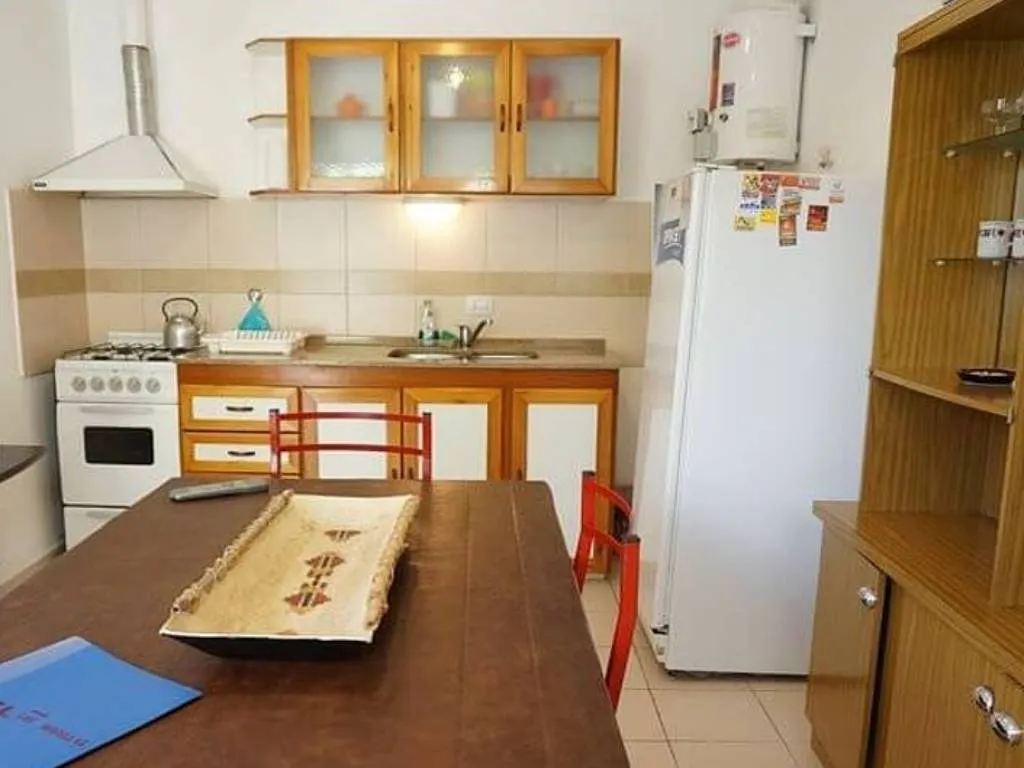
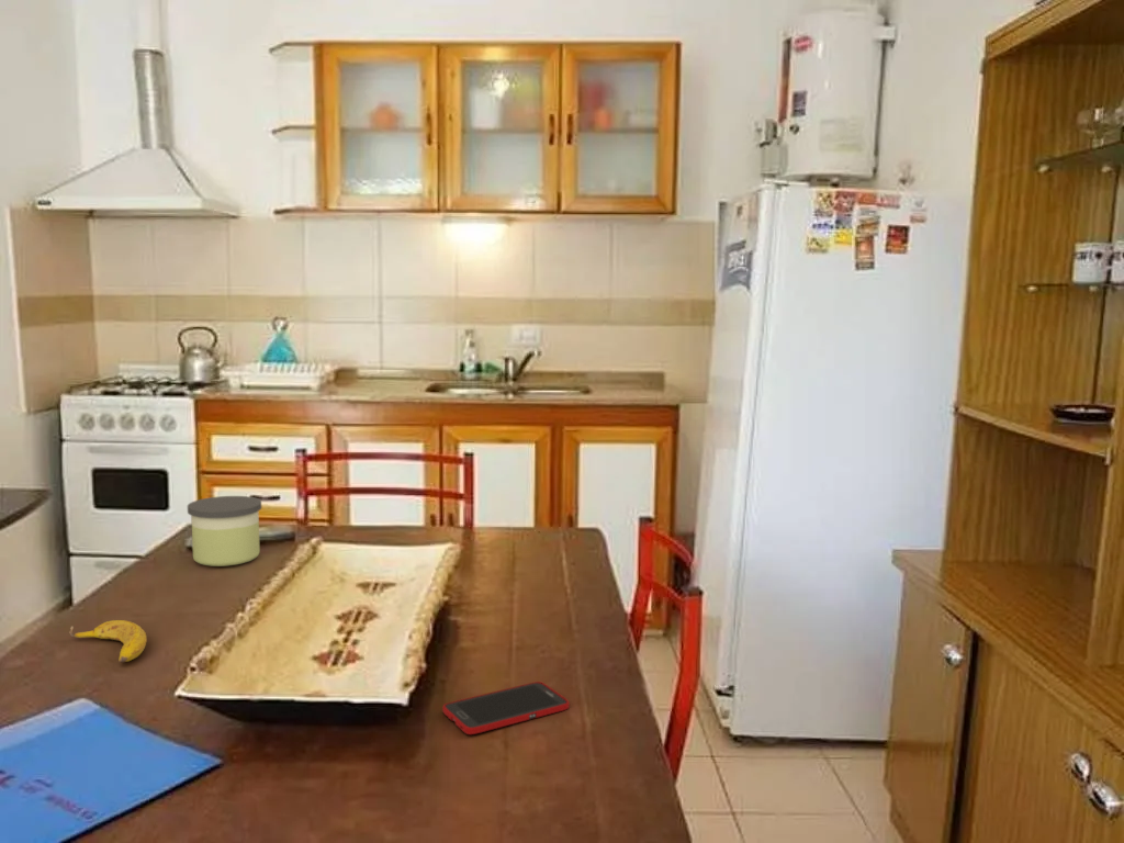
+ candle (225, 530)
+ banana (110, 638)
+ cell phone (506, 707)
